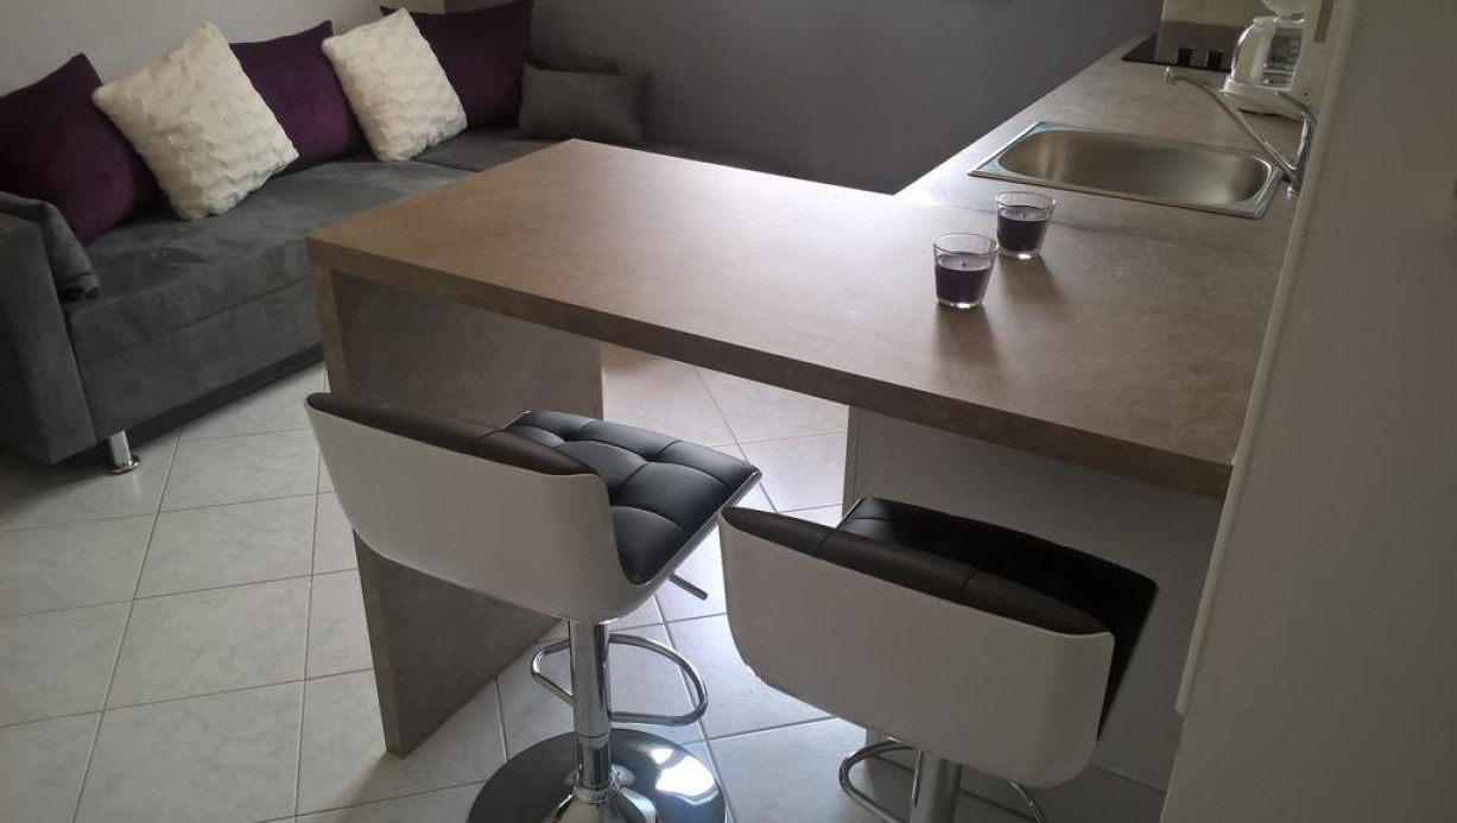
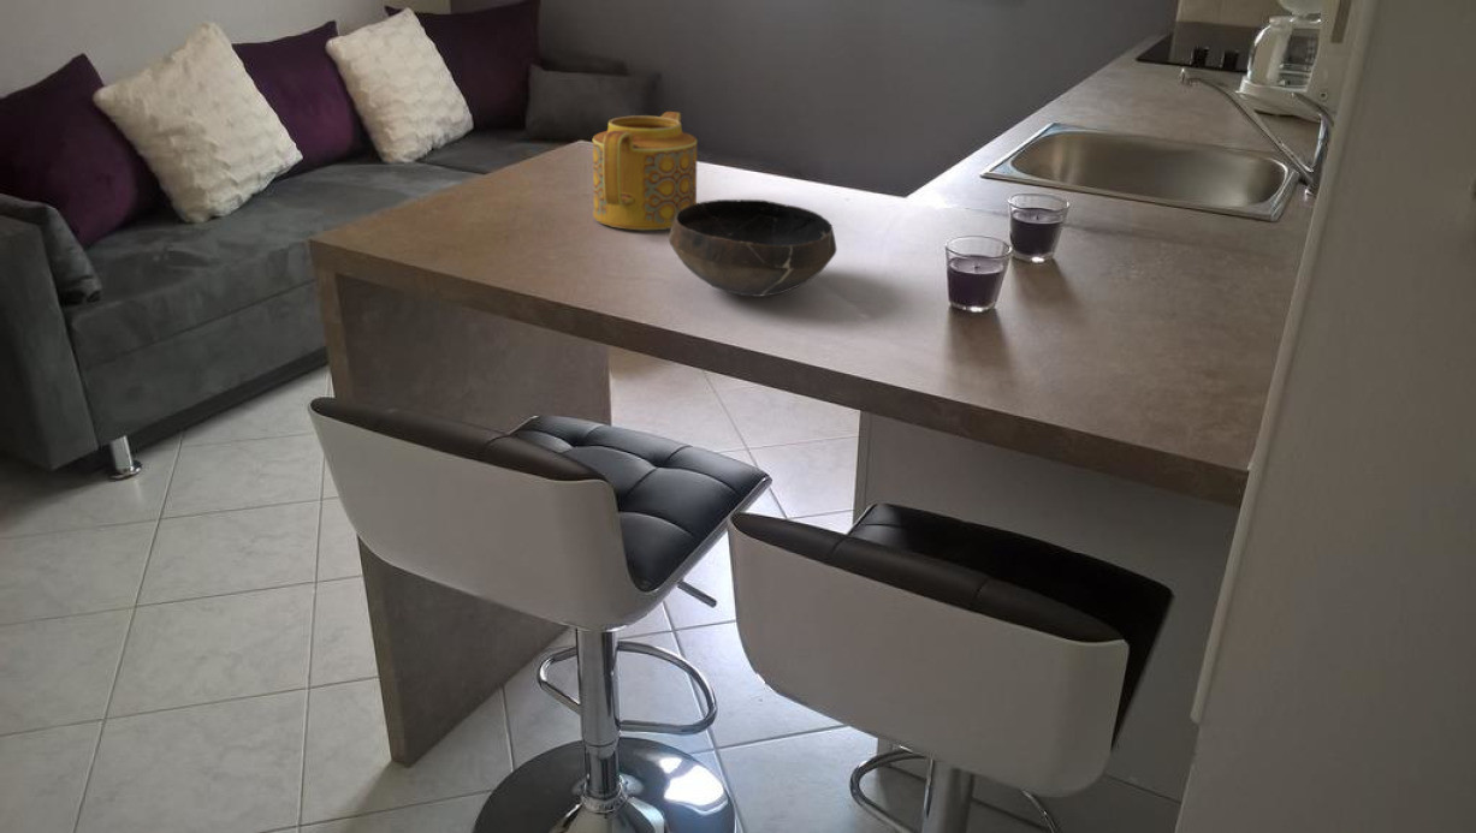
+ bowl (752, 254)
+ teapot (646, 168)
